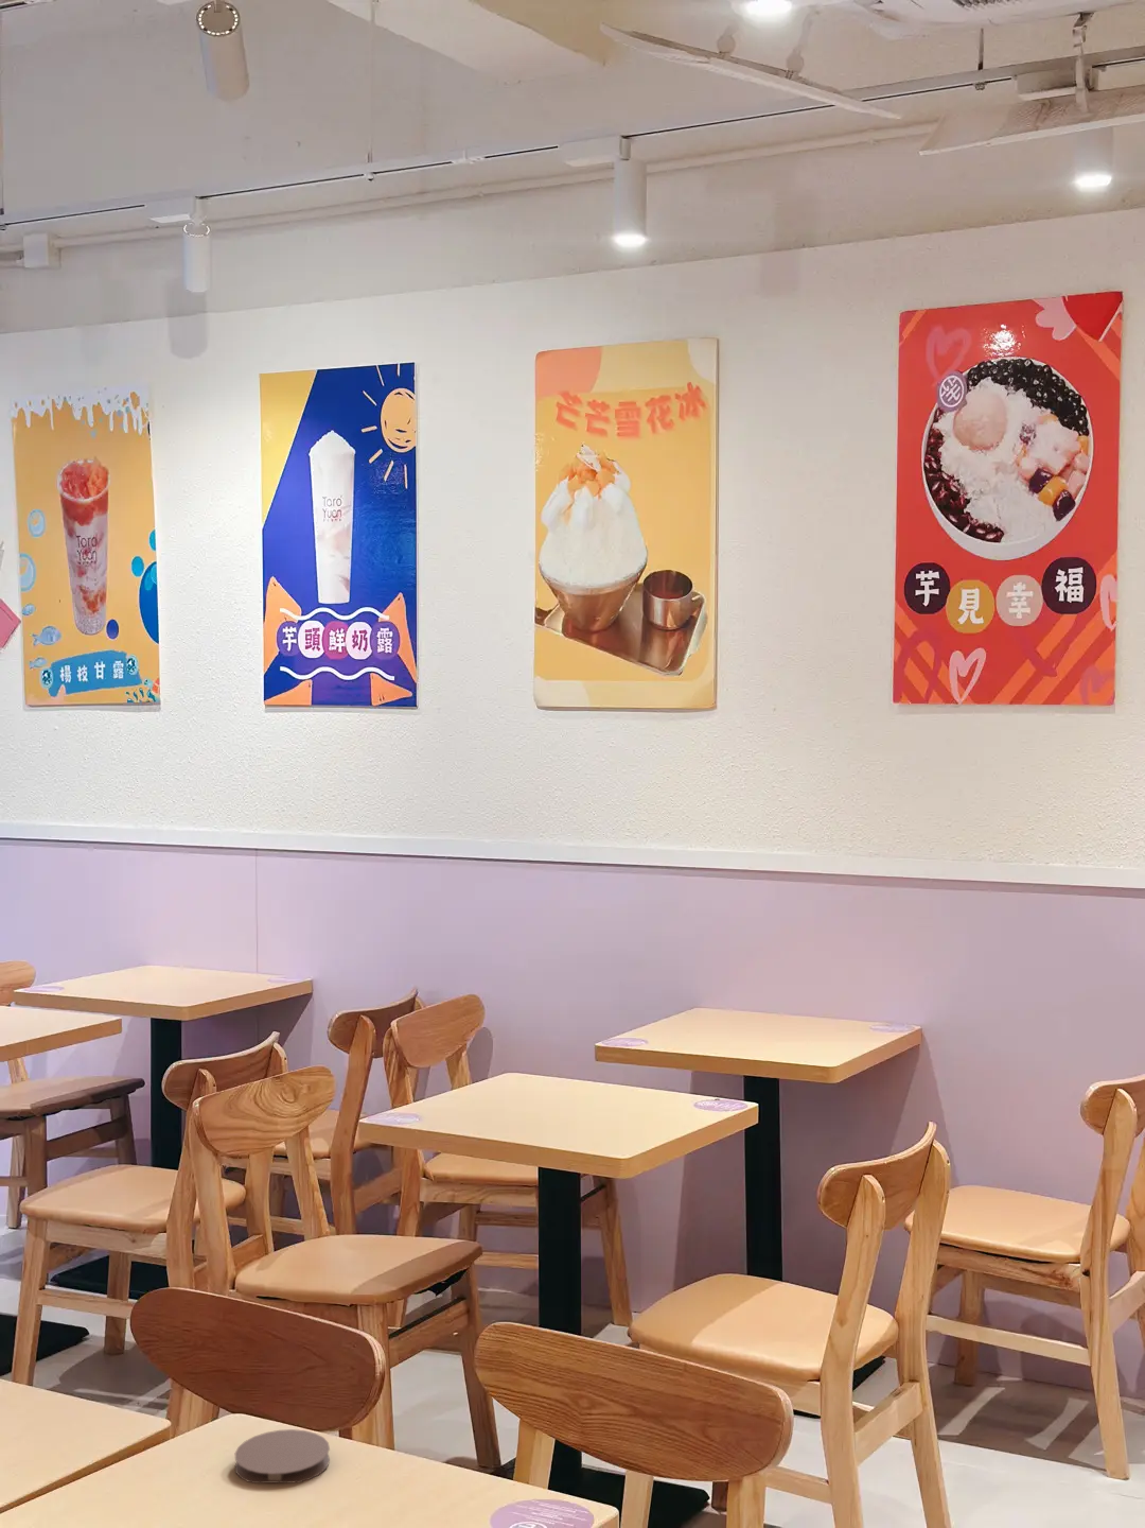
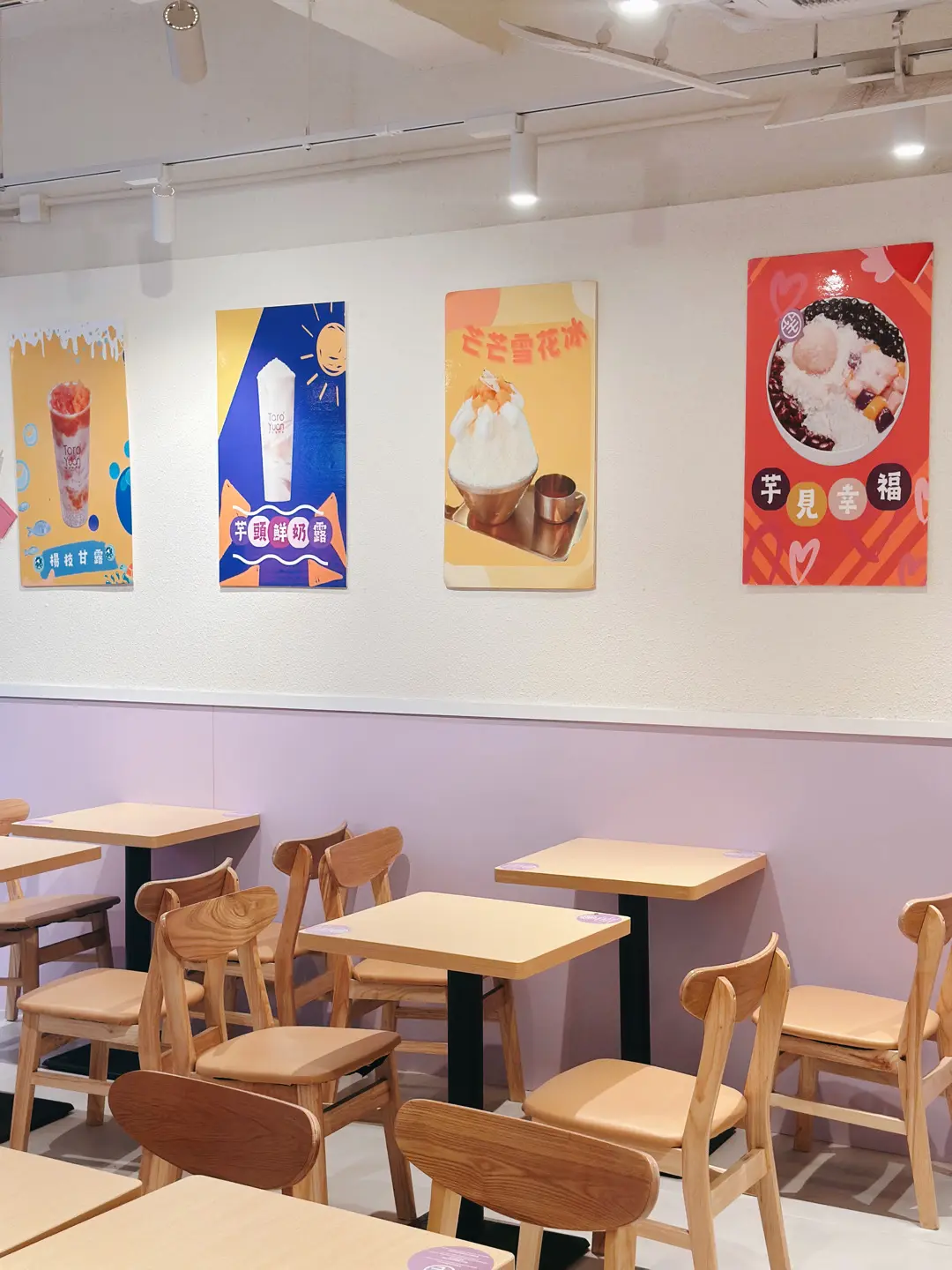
- coaster (281, 1457)
